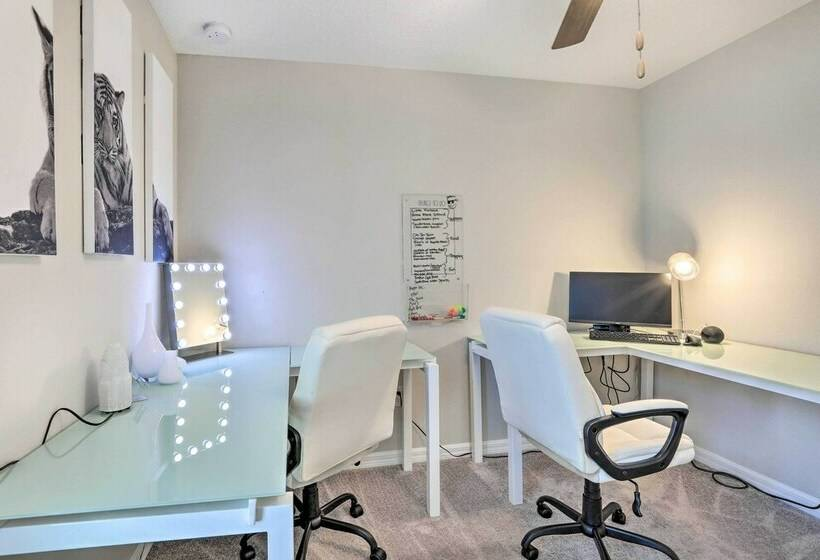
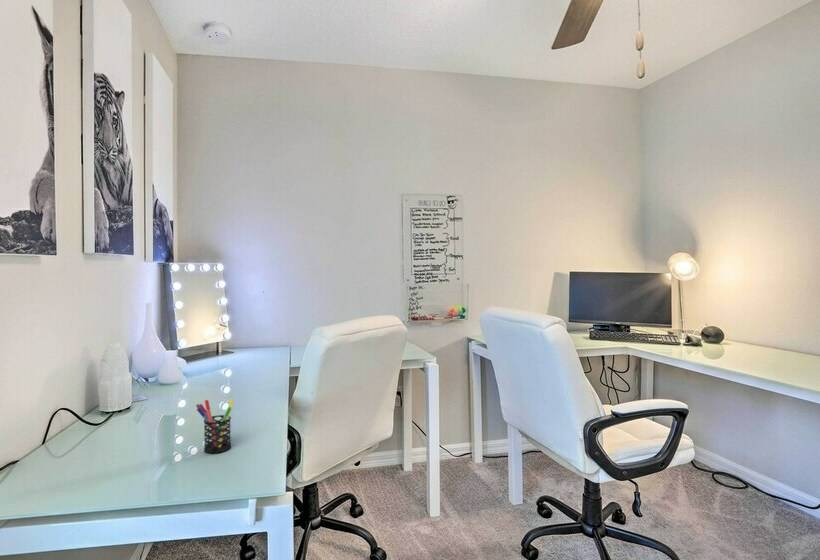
+ pen holder (218, 423)
